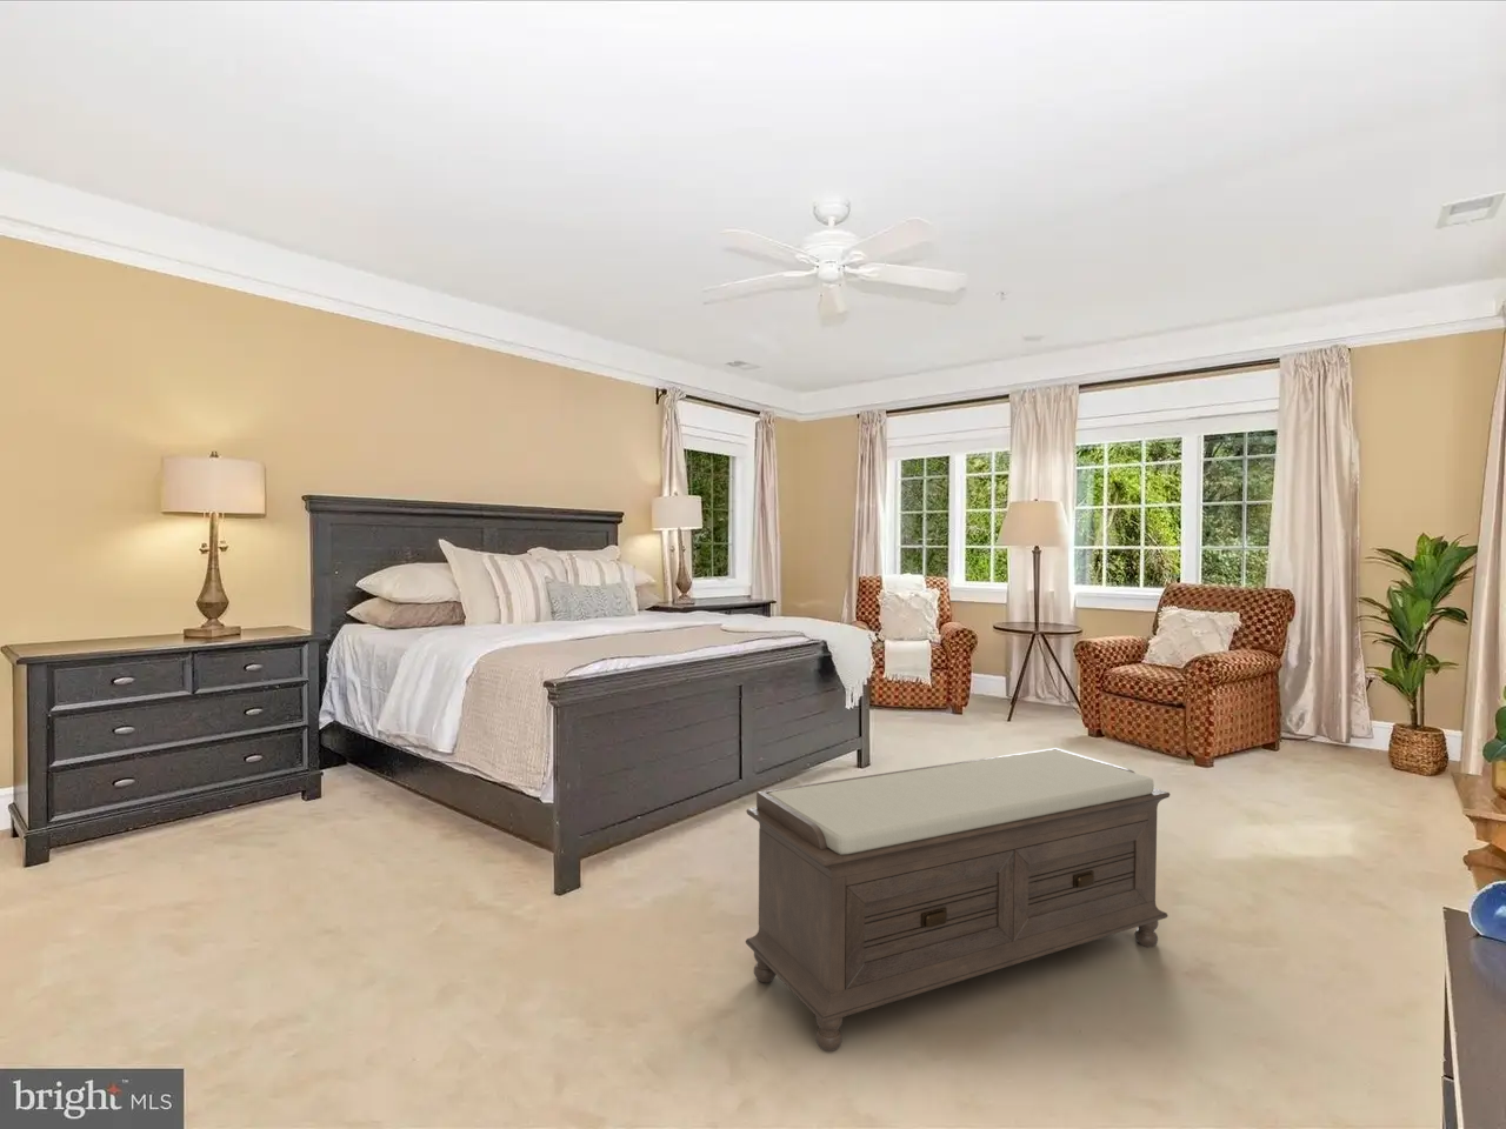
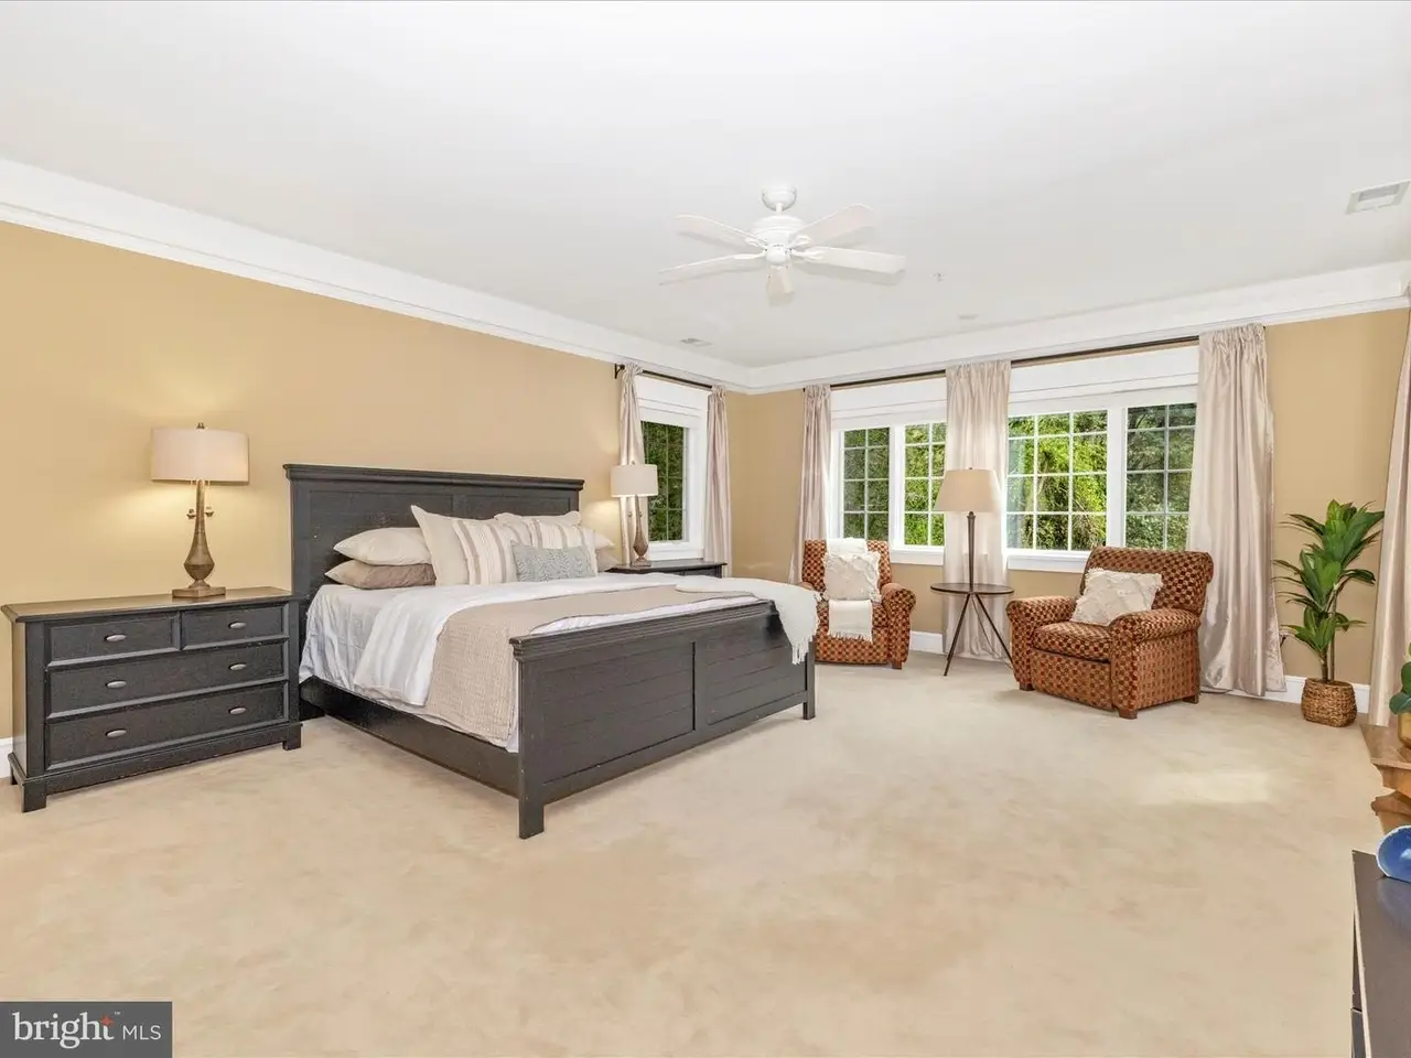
- bench (965, 872)
